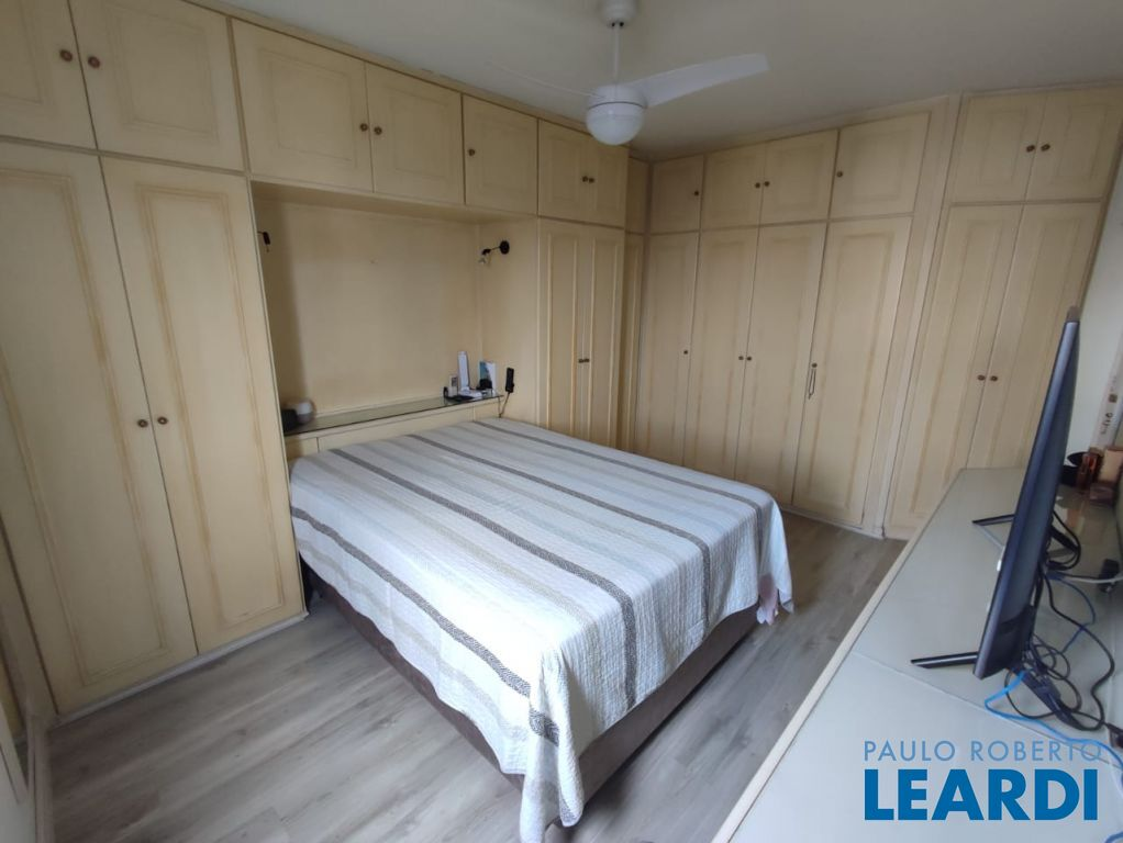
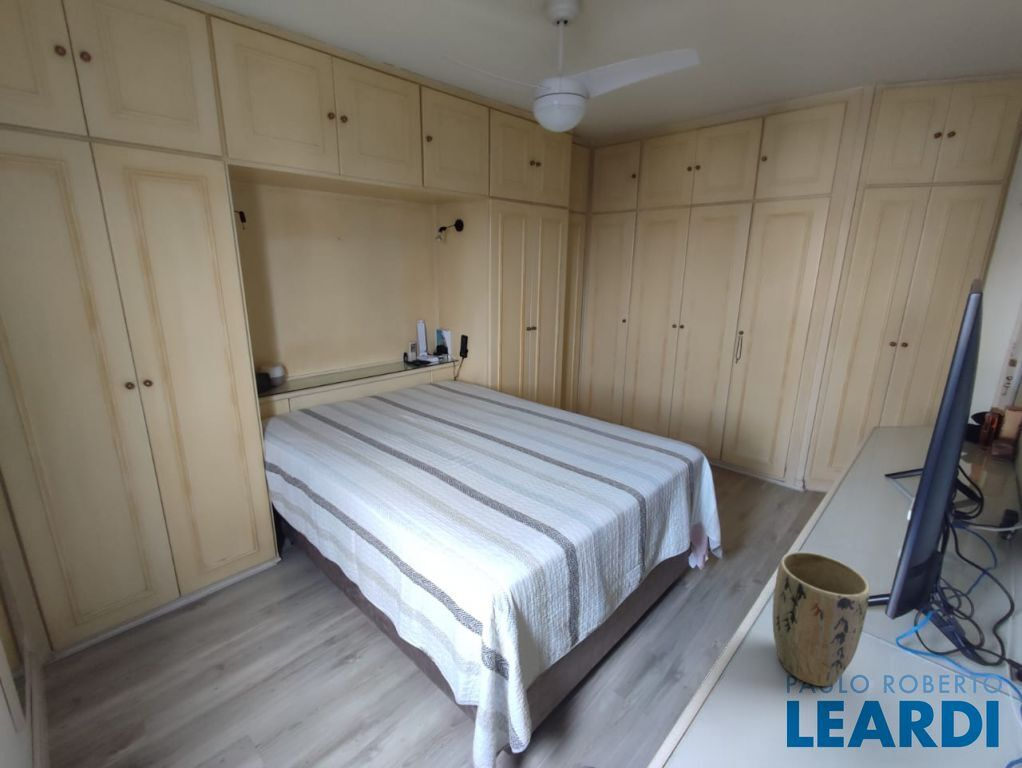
+ plant pot (814, 619)
